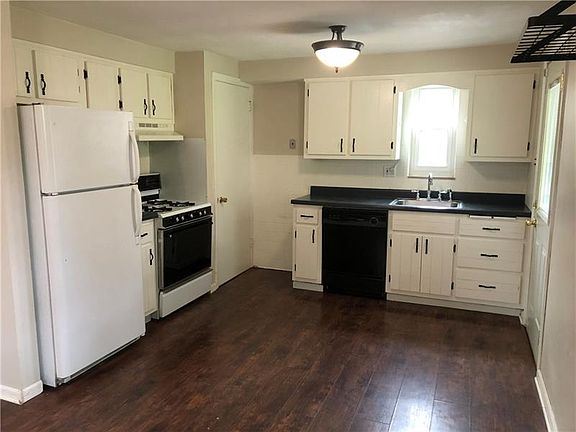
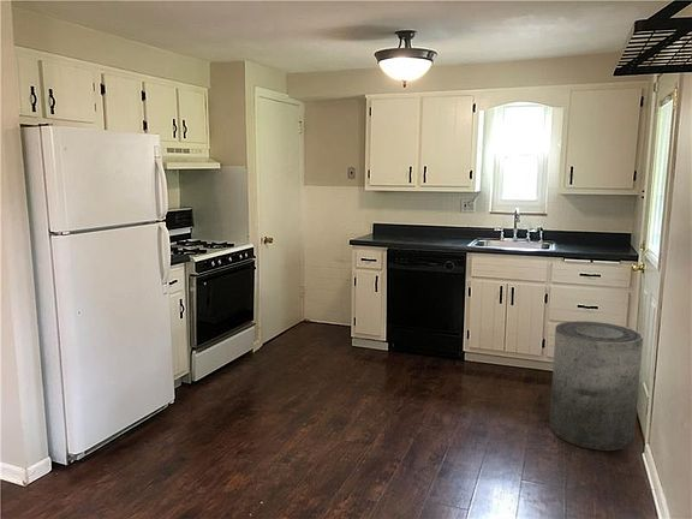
+ trash can (593, 382)
